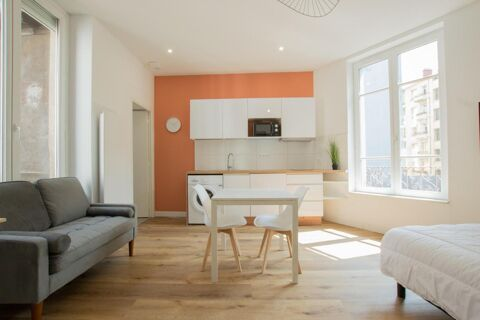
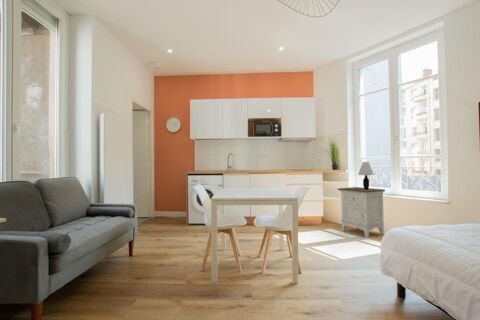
+ table lamp (365, 175)
+ nightstand (360, 210)
